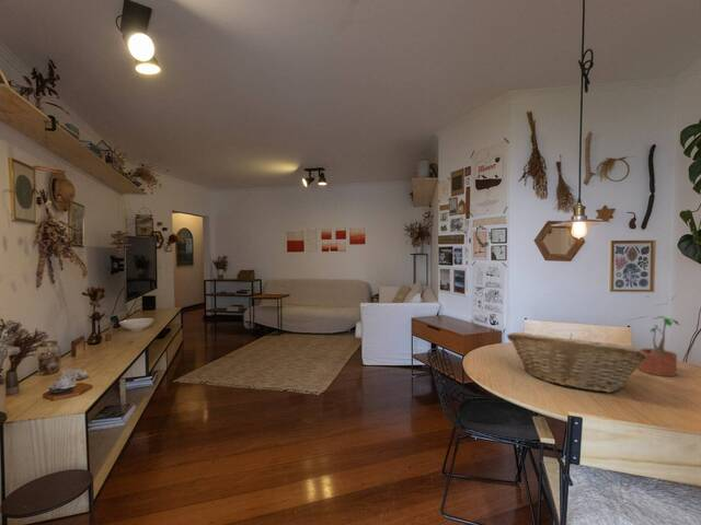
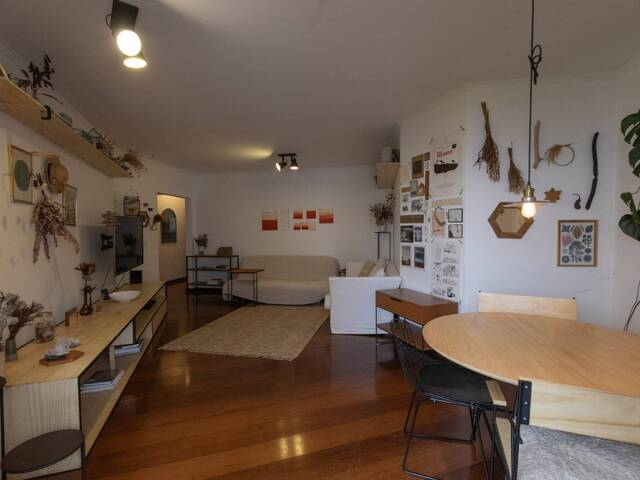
- potted plant (662, 343)
- fruit basket (570, 354)
